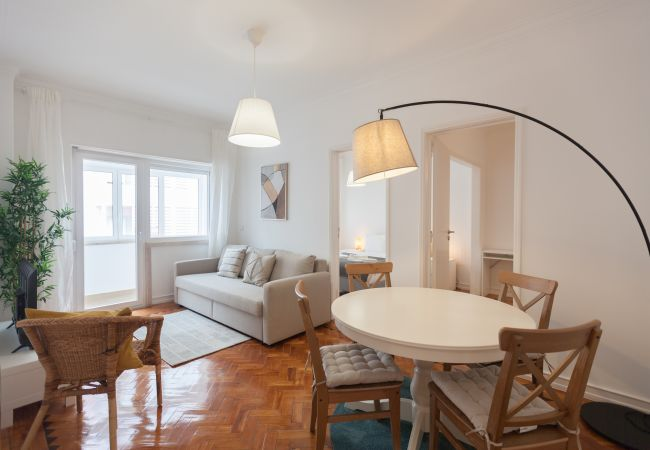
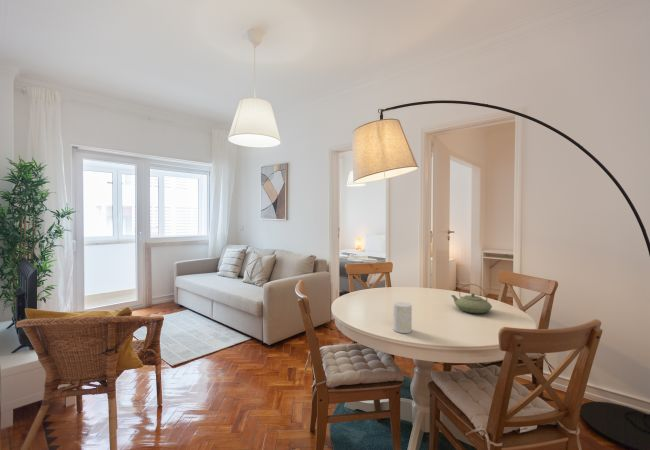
+ cup (402, 317)
+ teapot (470, 296)
